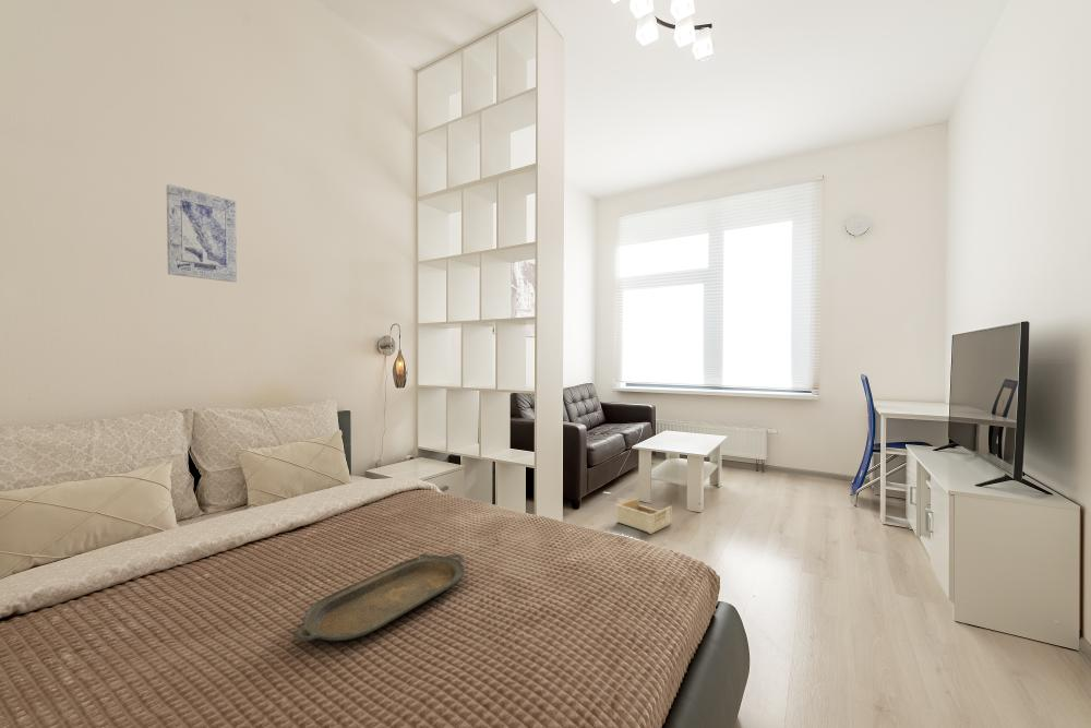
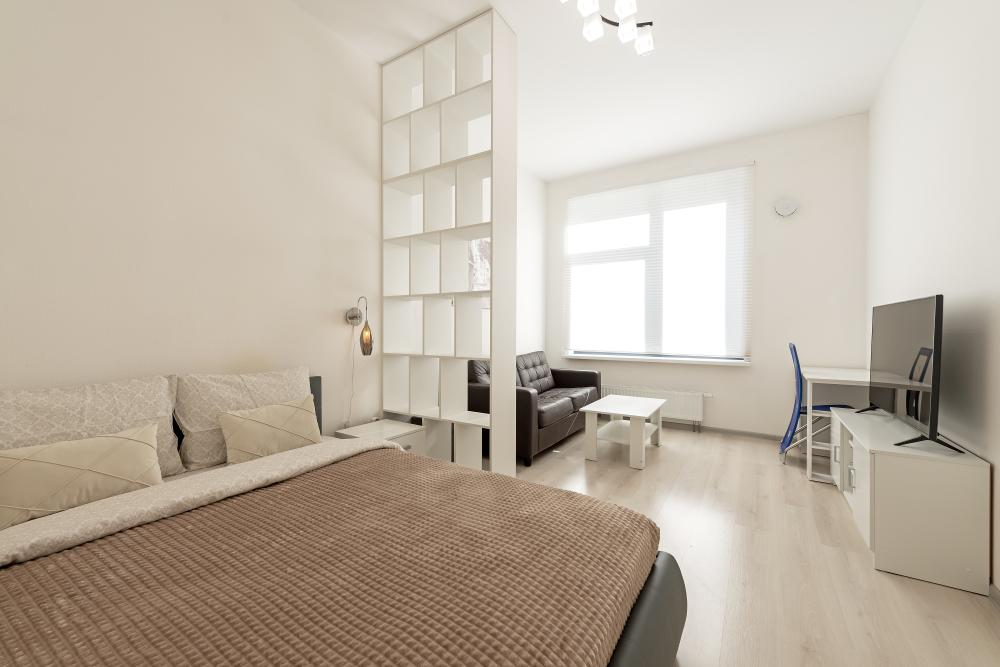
- serving tray (392, 594)
- storage bin (644, 513)
- wall art (203, 236)
